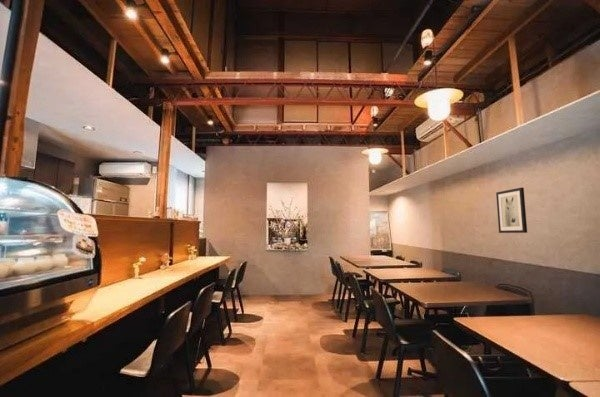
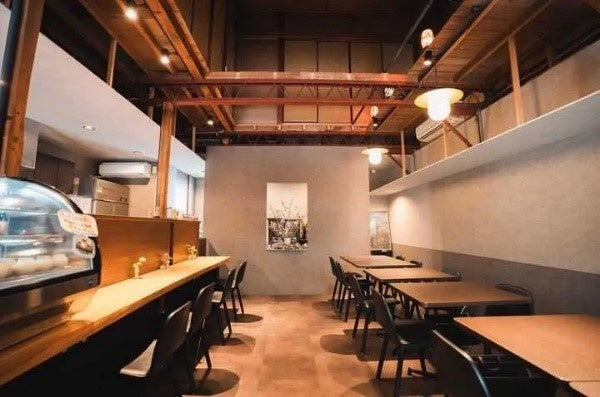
- wall art (510, 211)
